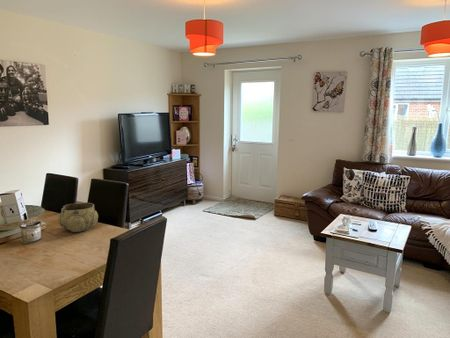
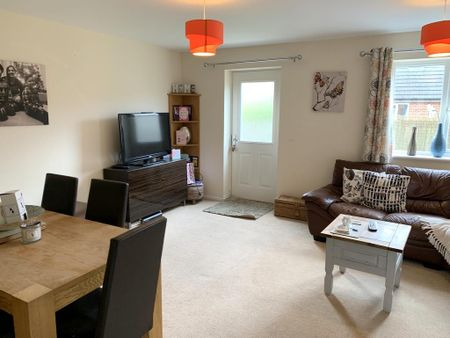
- decorative bowl (78, 217)
